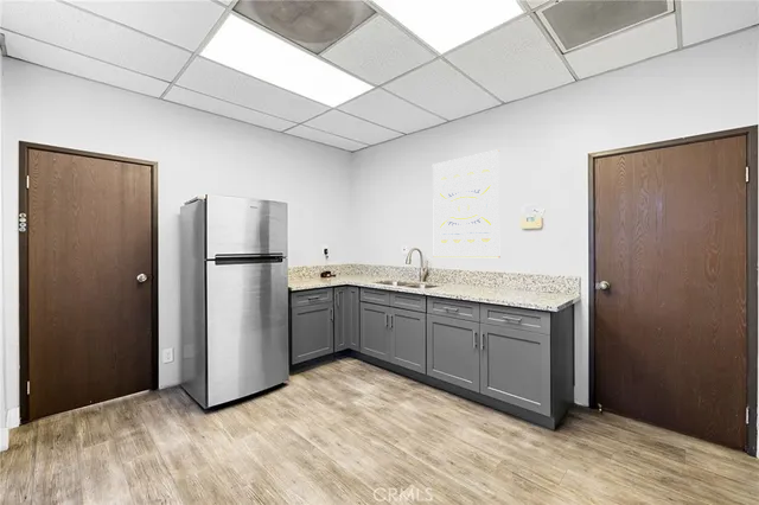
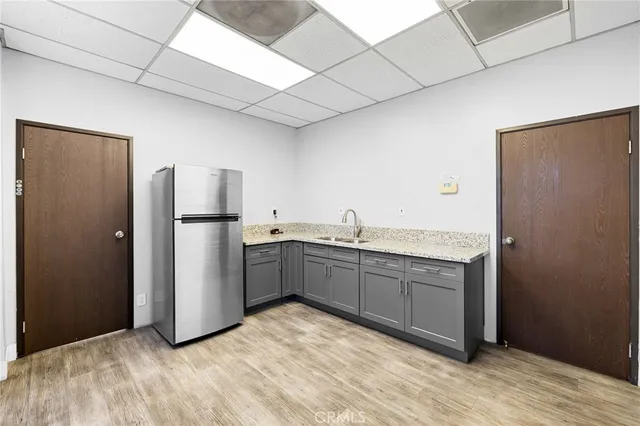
- wall art (464, 207)
